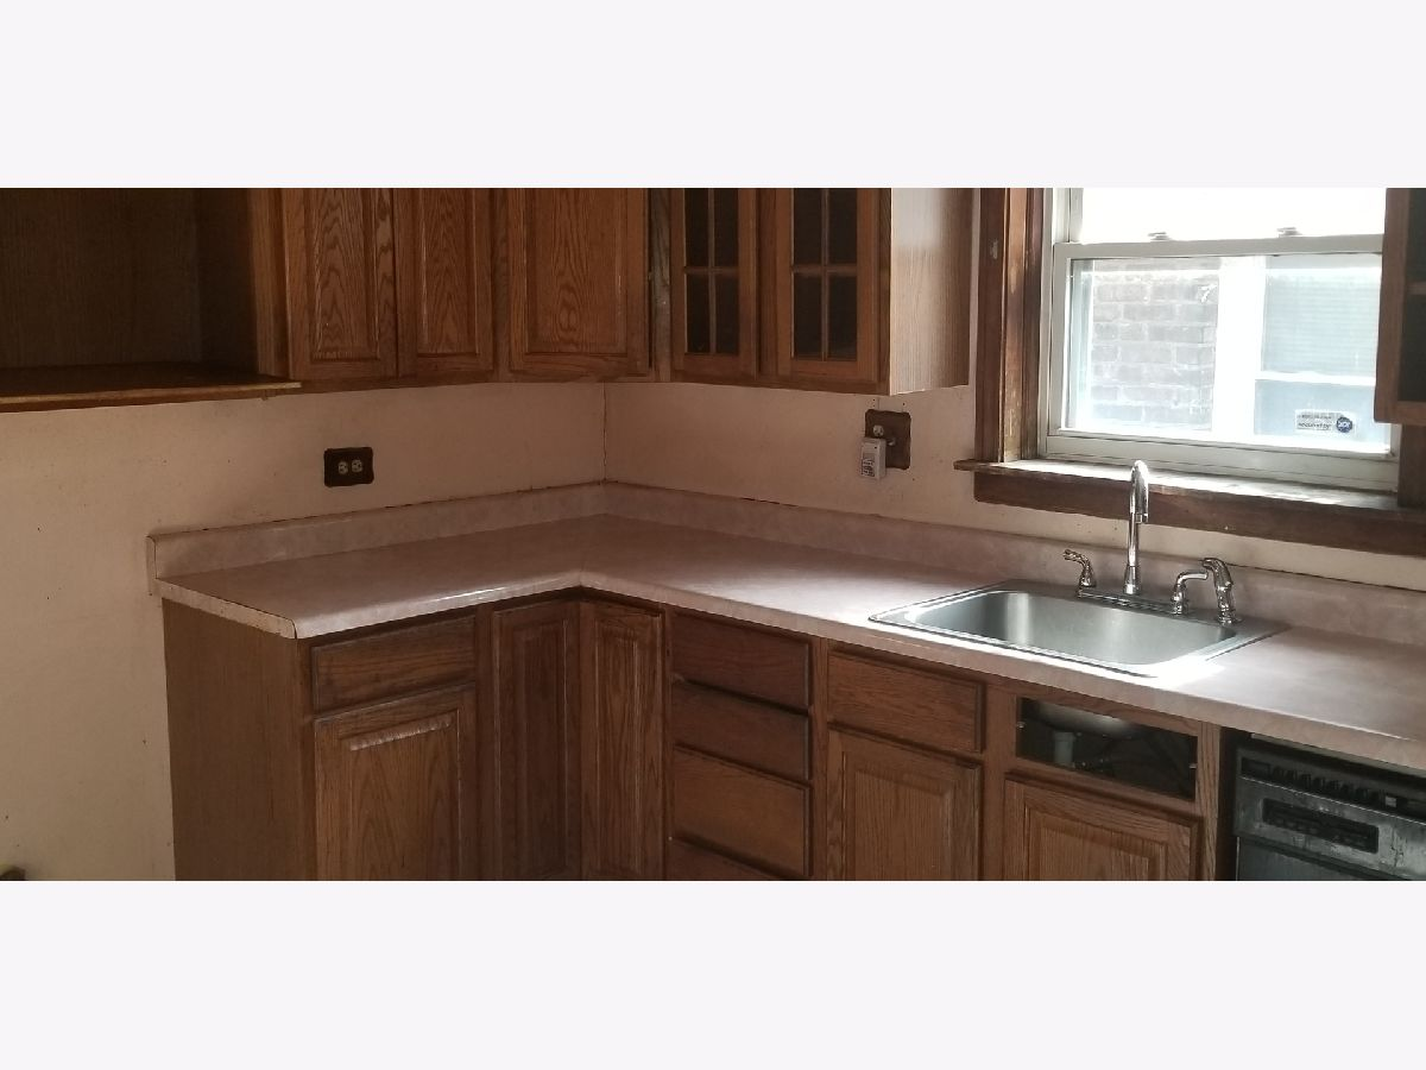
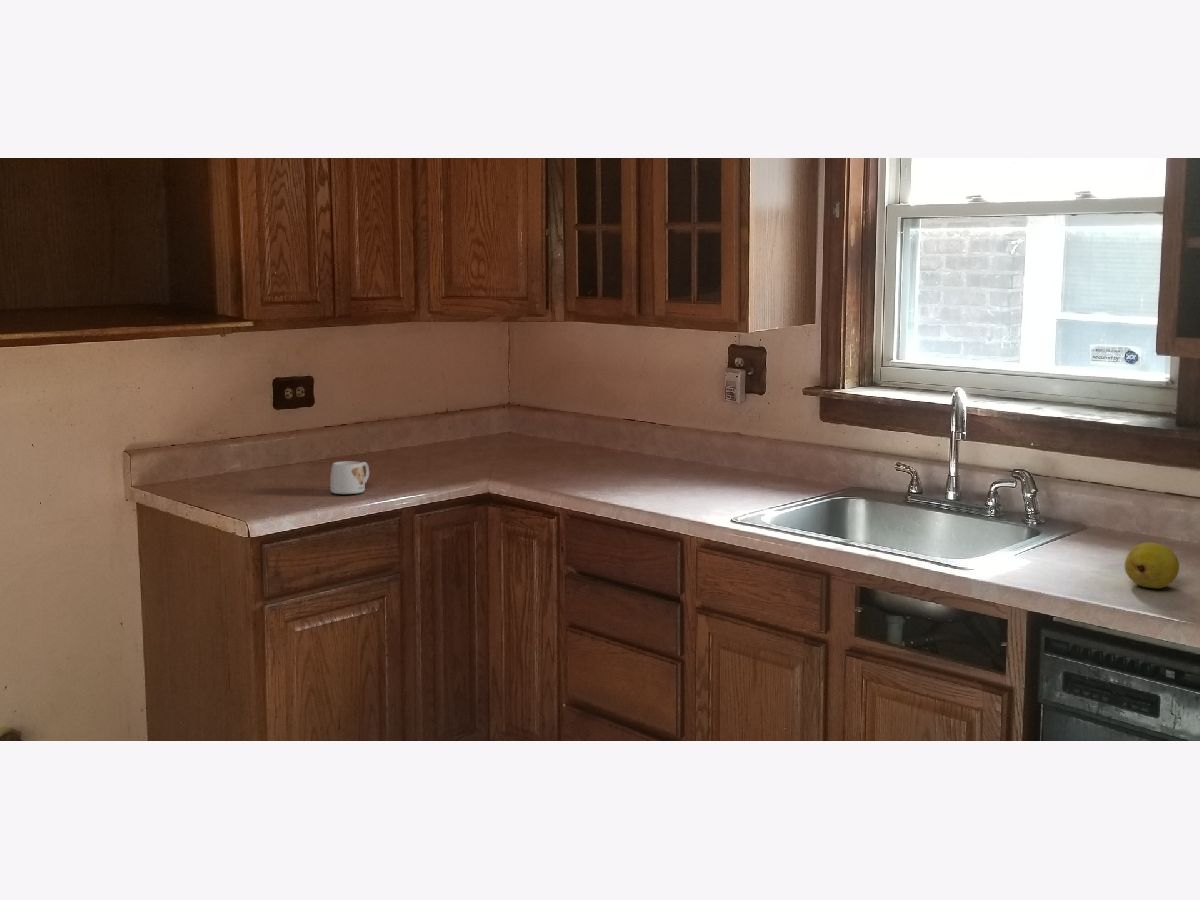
+ mug (352, 476)
+ fruit (1150, 565)
